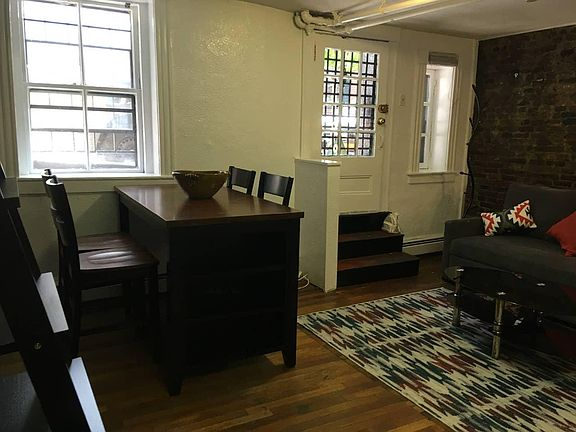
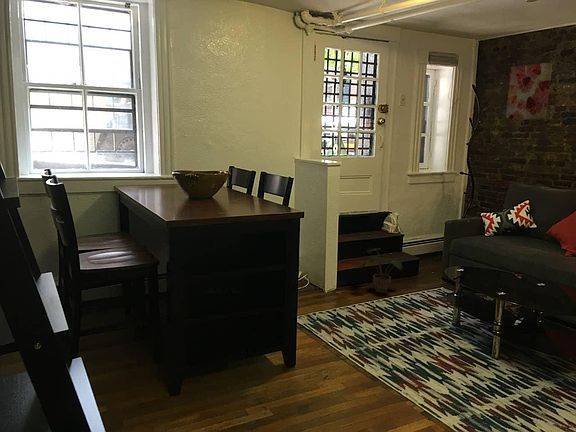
+ wall art (528, 92)
+ potted plant (381, 271)
